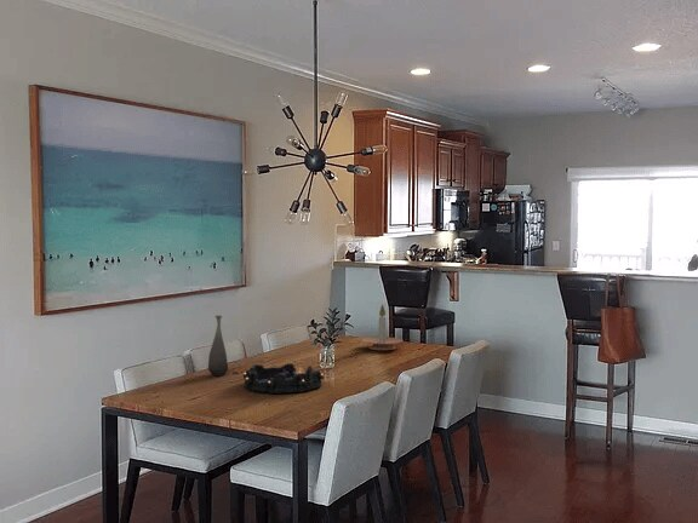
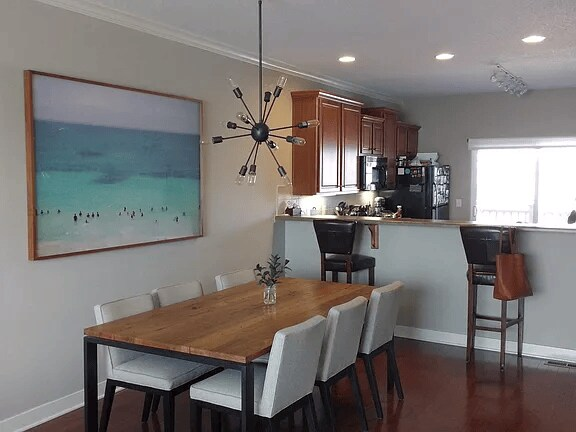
- decorative bowl (281, 375)
- candle holder (382, 326)
- bottle (218, 345)
